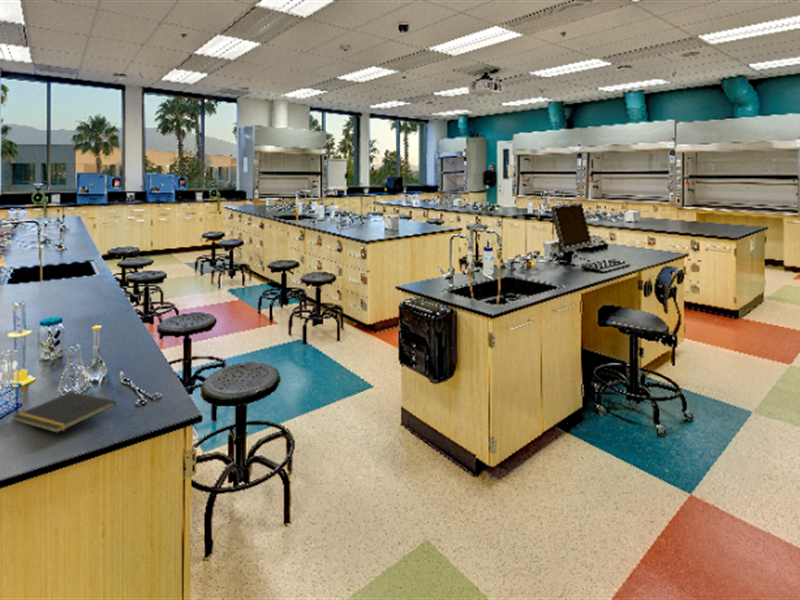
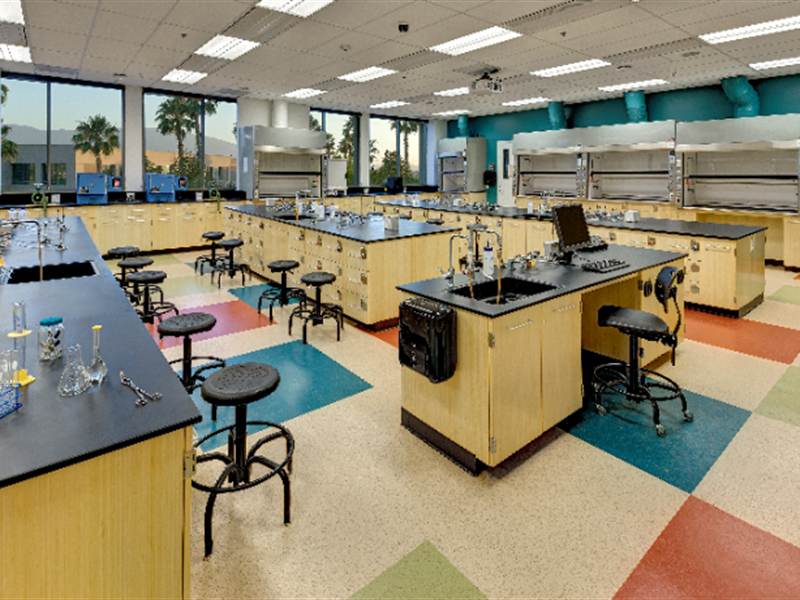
- notepad (64, 410)
